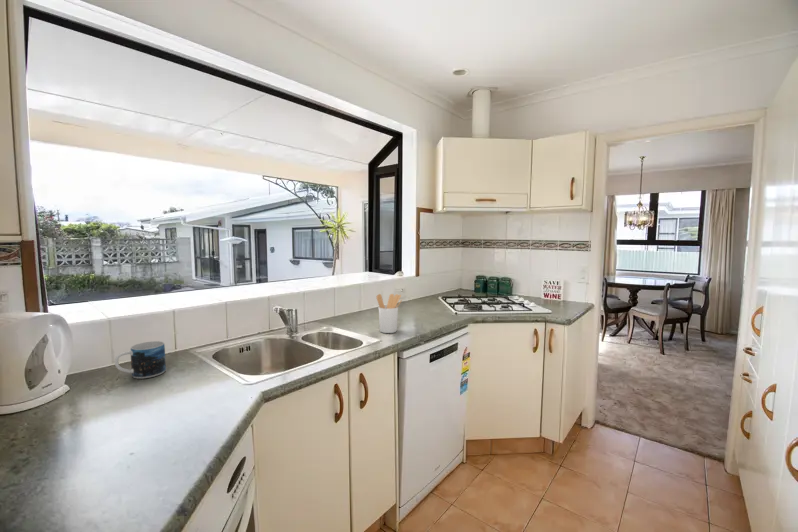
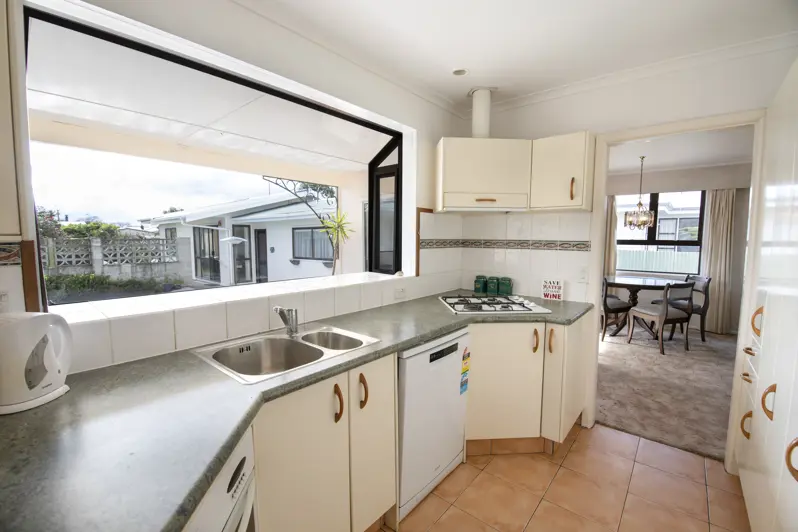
- mug (140, 361)
- utensil holder (390, 312)
